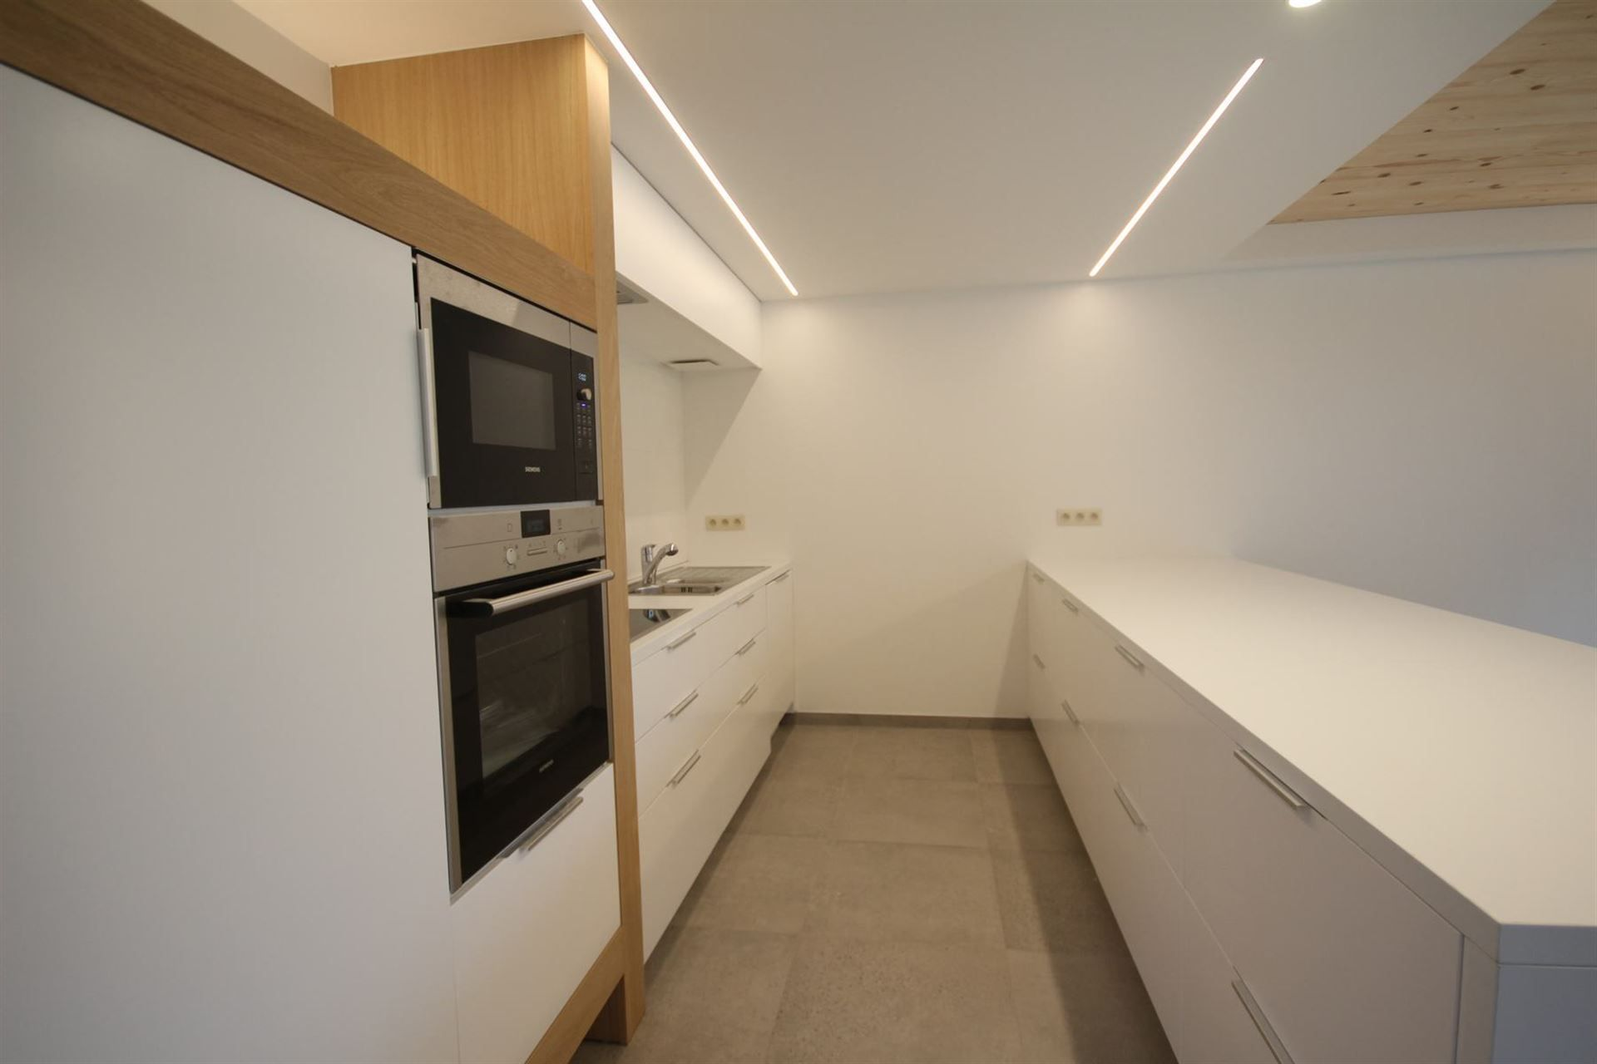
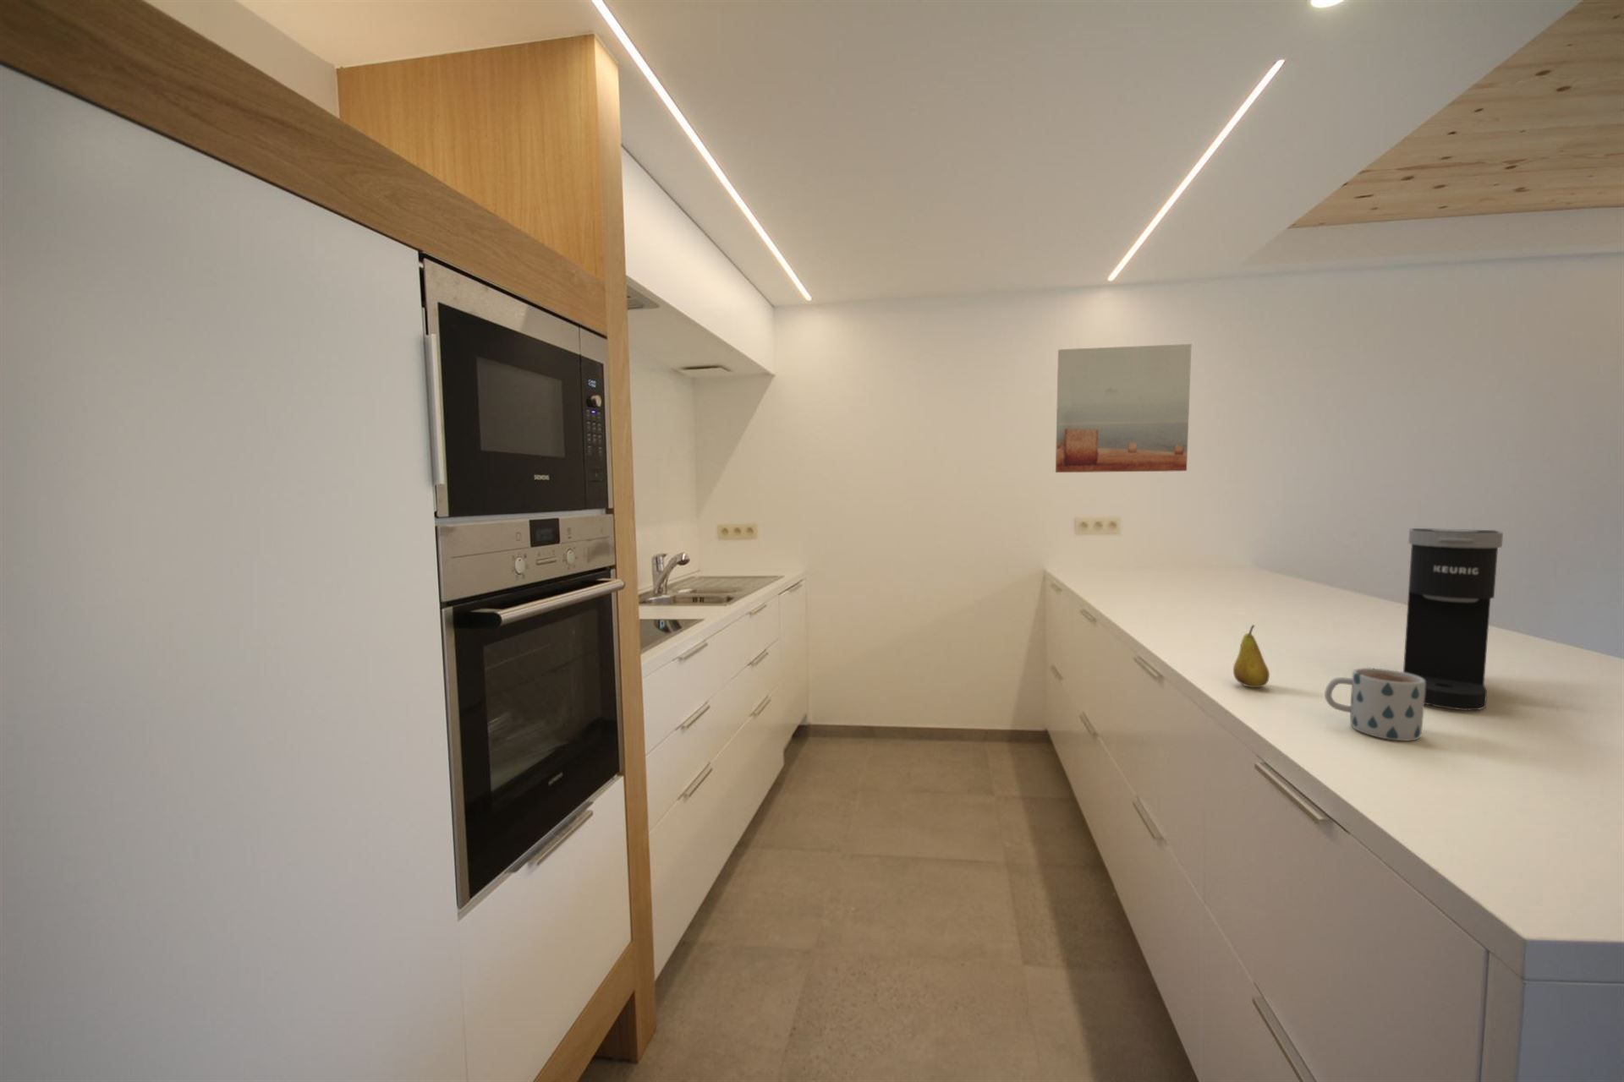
+ coffee maker (1446, 610)
+ mug (1371, 700)
+ fruit (1252, 655)
+ wall art (1120, 411)
